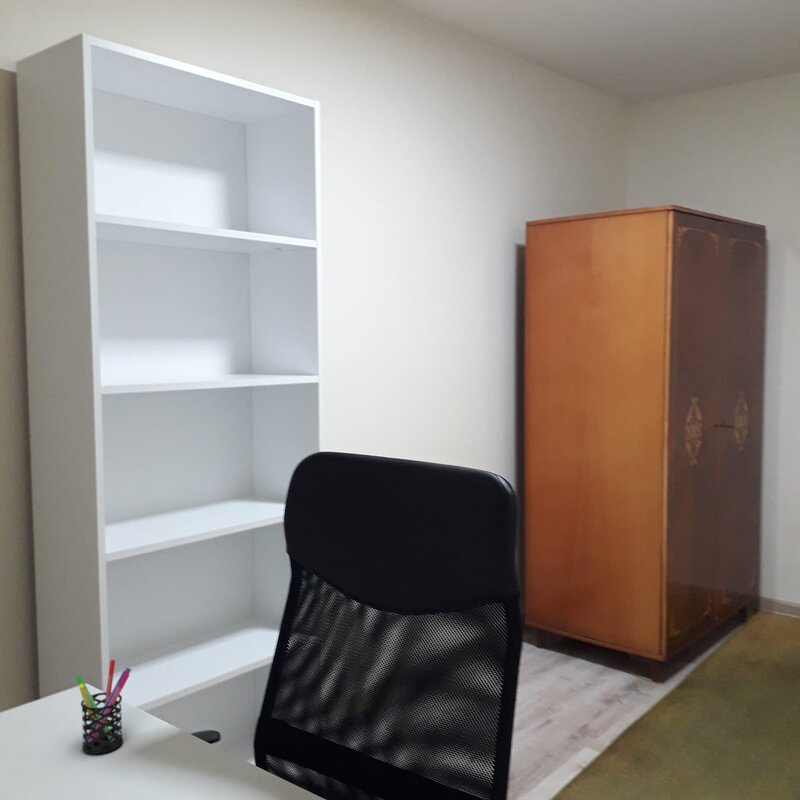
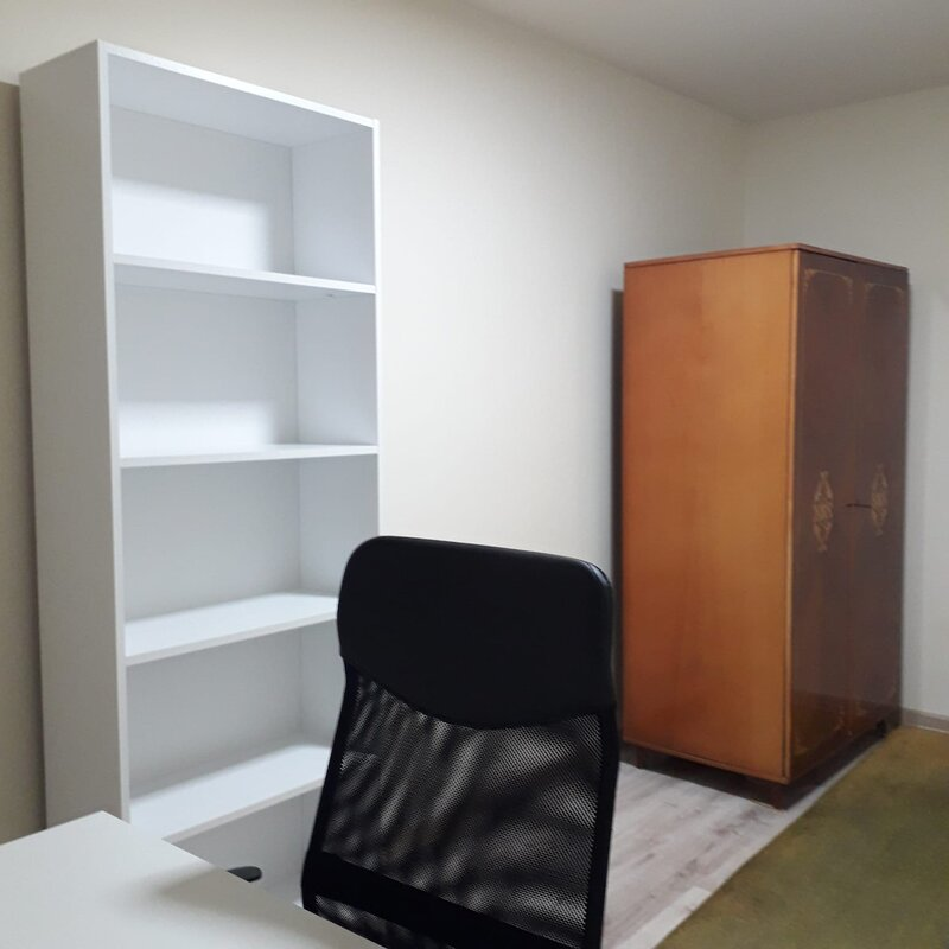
- pen holder (98, 704)
